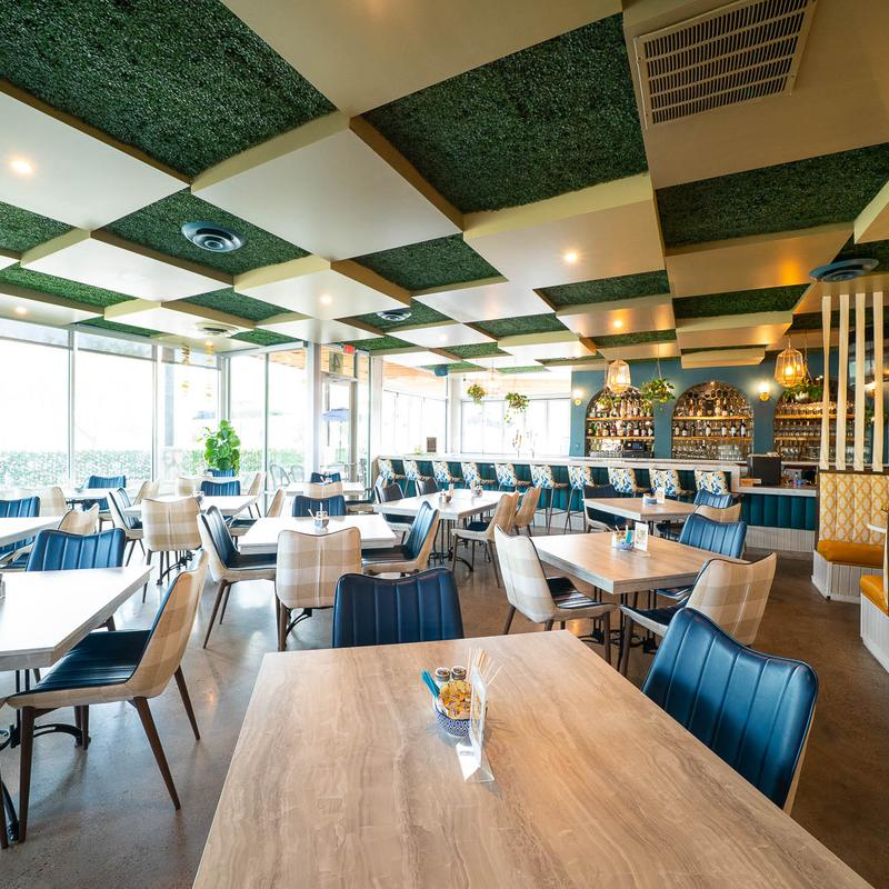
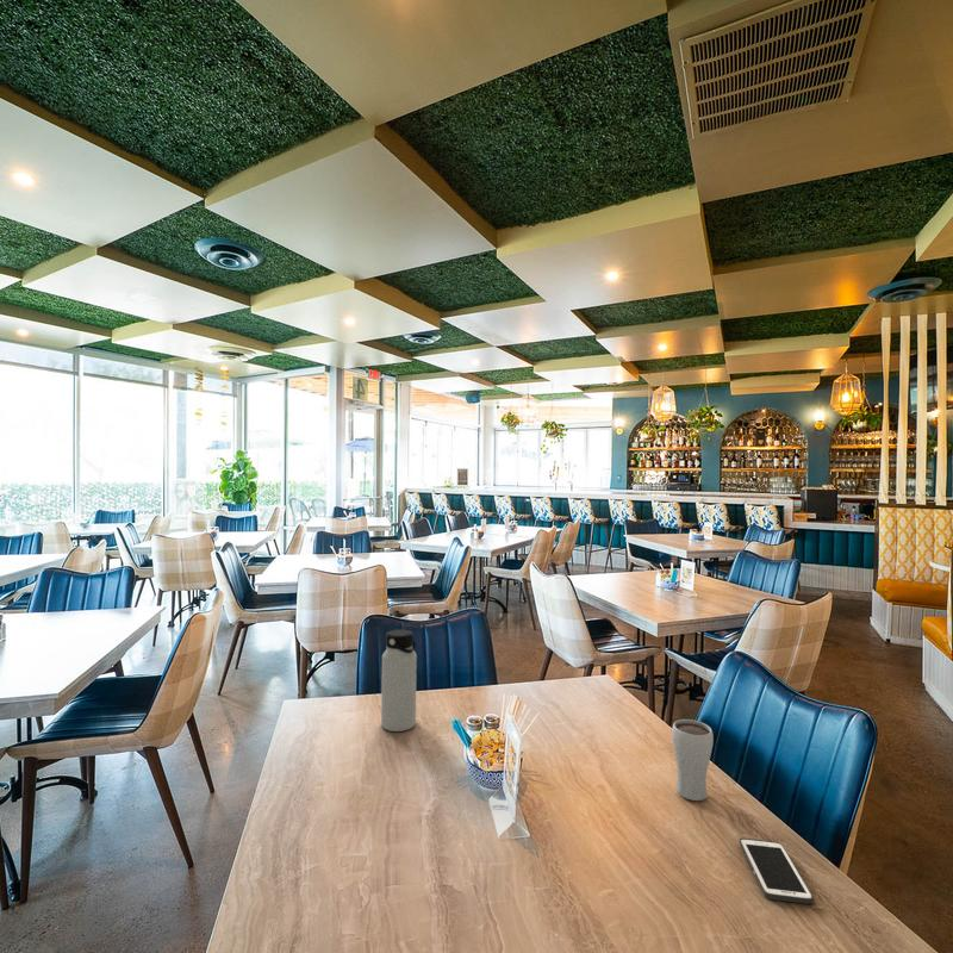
+ cell phone (773, 868)
+ water bottle (399, 678)
+ drinking glass (691, 760)
